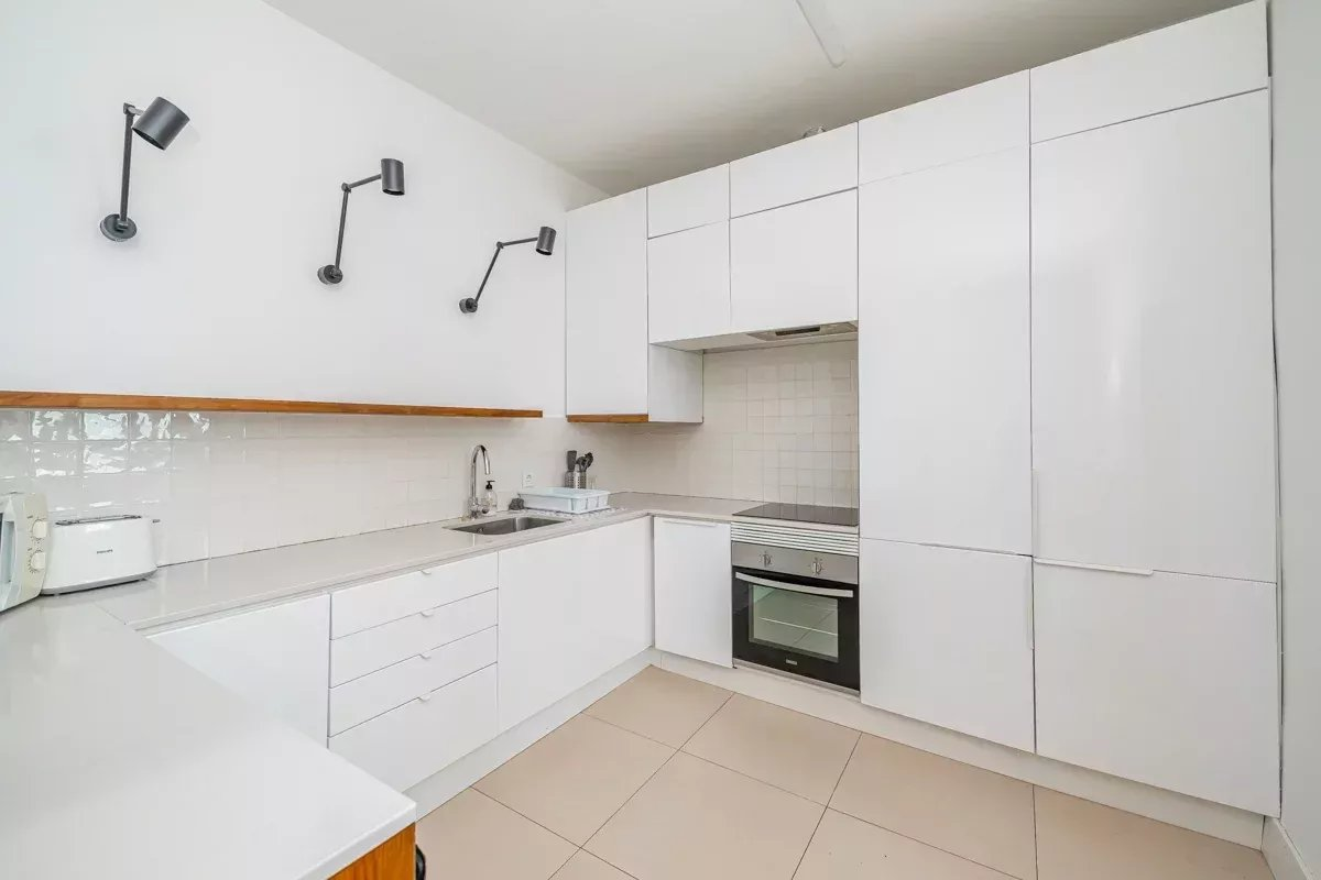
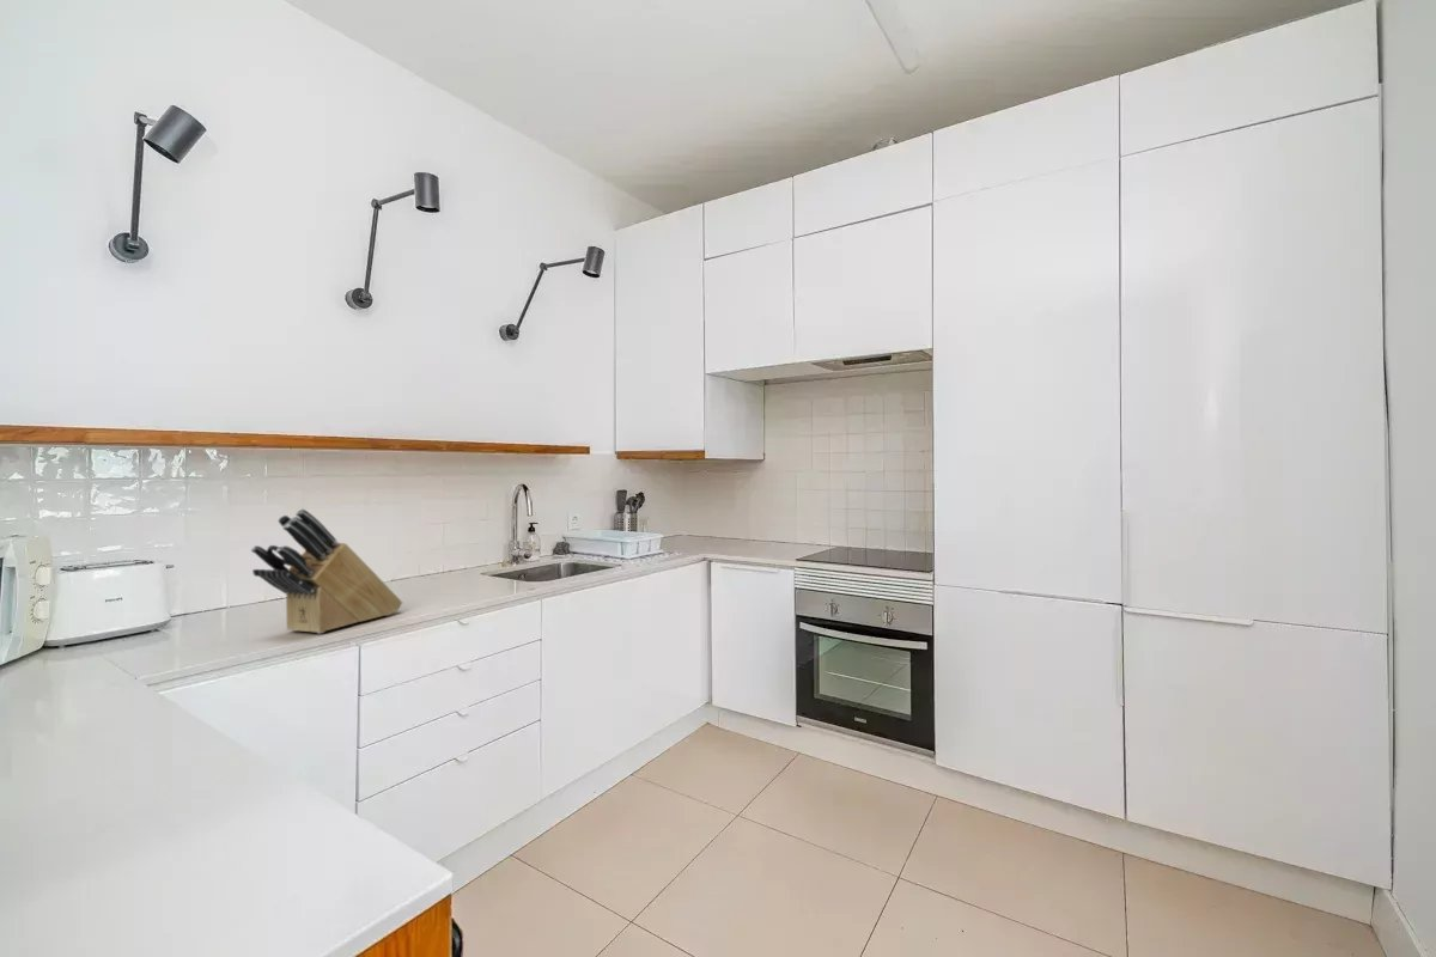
+ knife block (333, 566)
